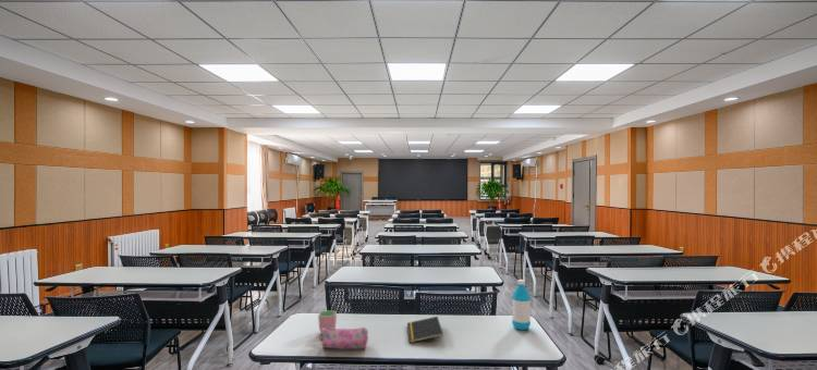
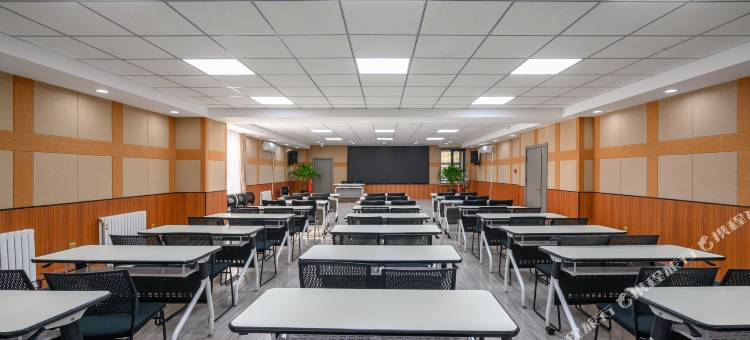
- pencil case (344, 337)
- cup (328, 321)
- water bottle (521, 304)
- notepad (424, 329)
